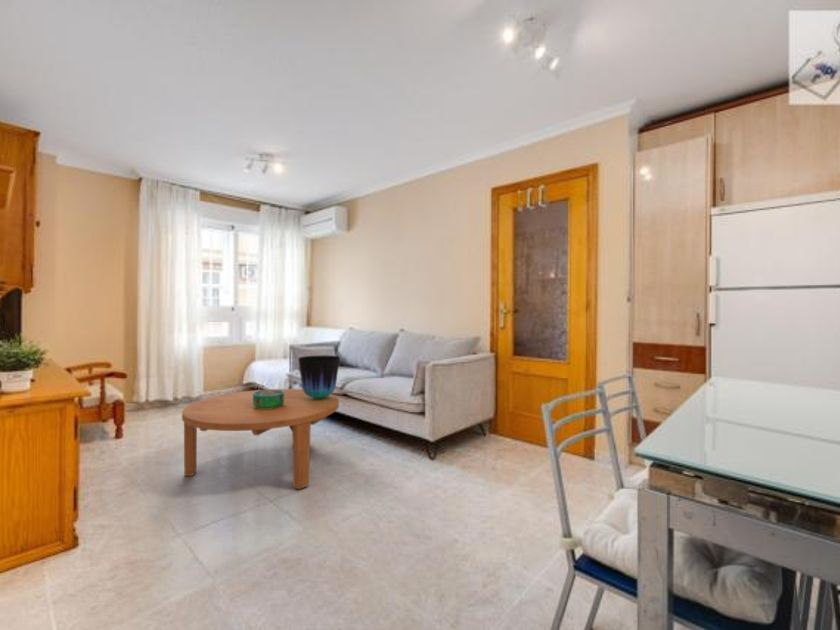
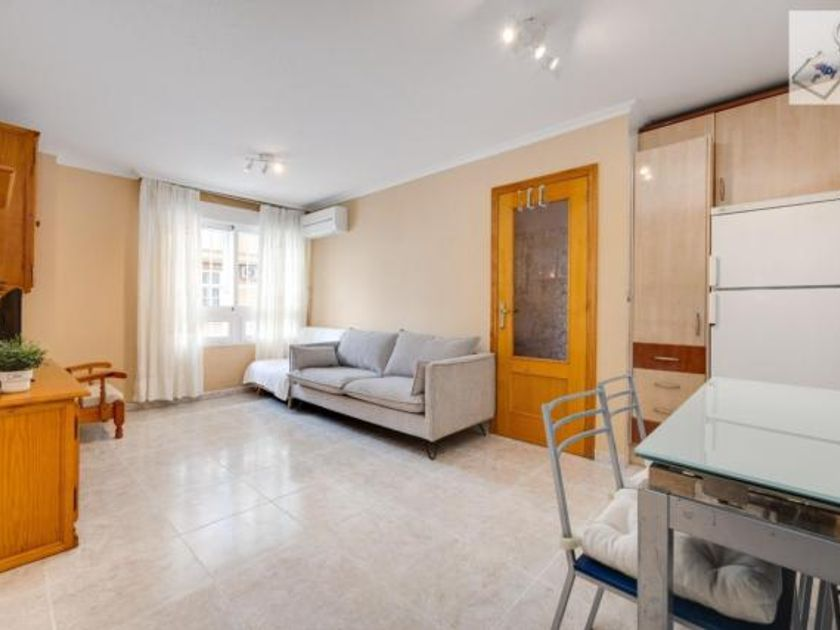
- coffee table (263, 432)
- vase (319, 377)
- decorative bowl (268, 398)
